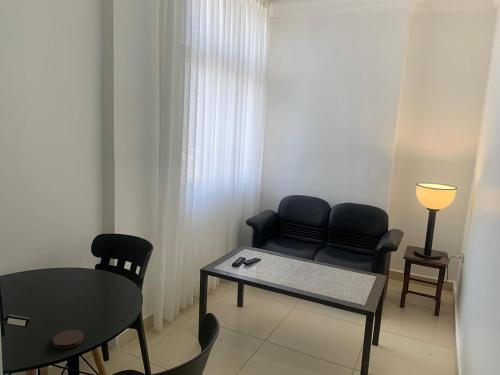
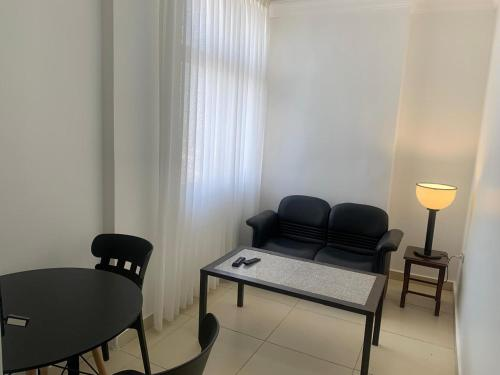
- coaster (68, 338)
